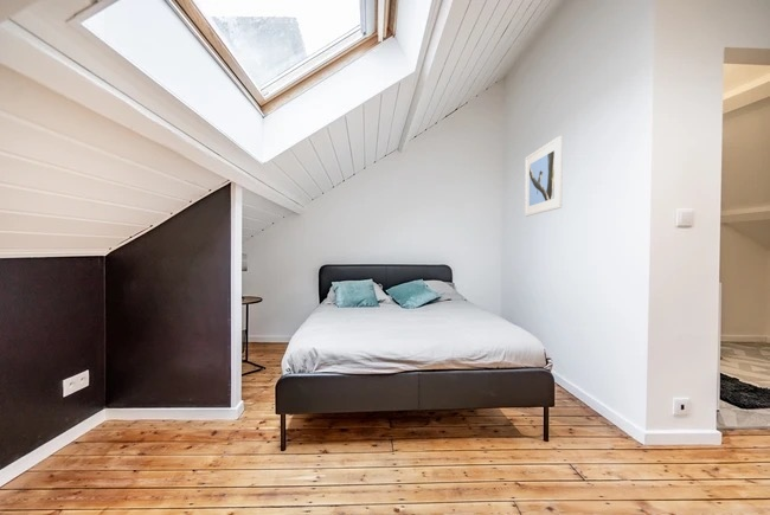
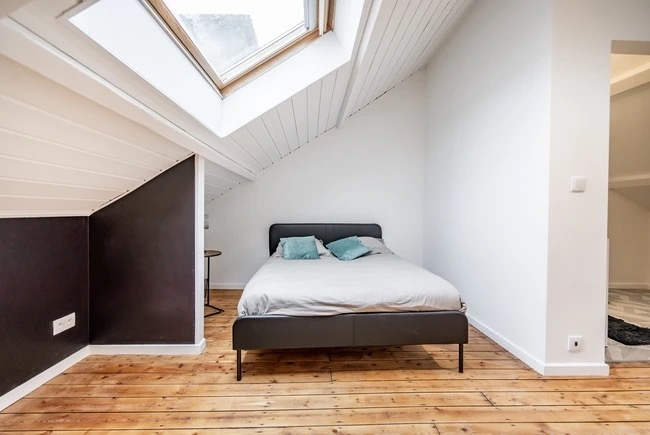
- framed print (541, 180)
